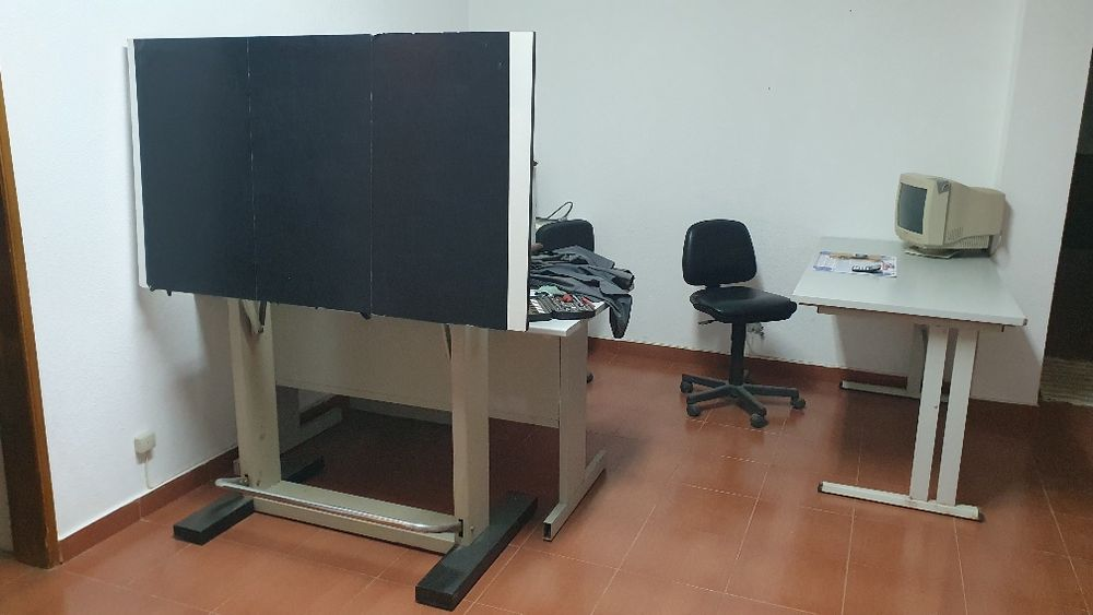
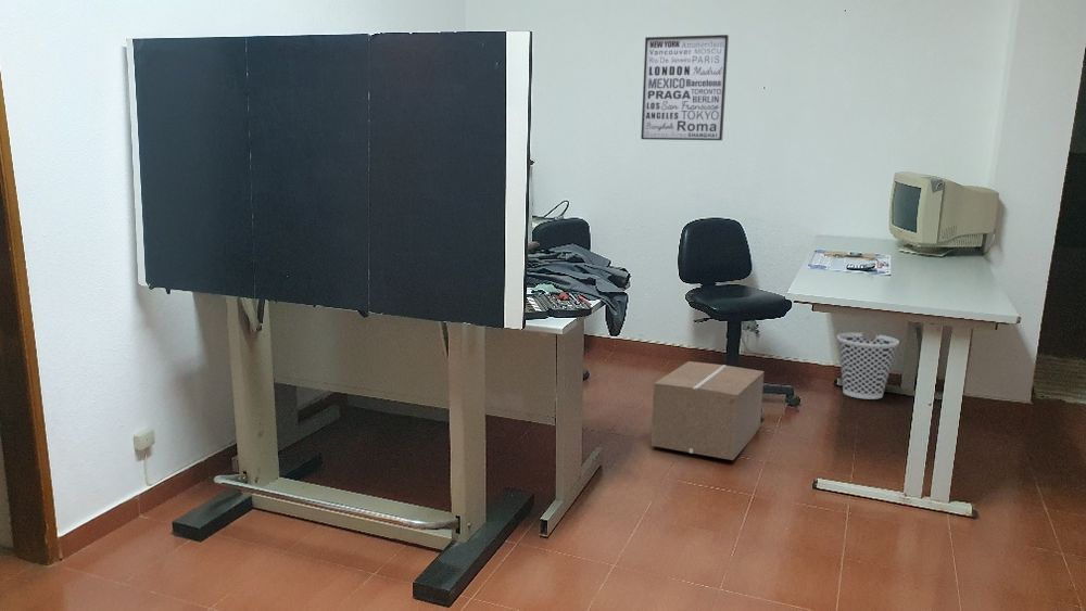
+ cardboard box (709, 406)
+ wastebasket (864, 366)
+ wall art (683, 88)
